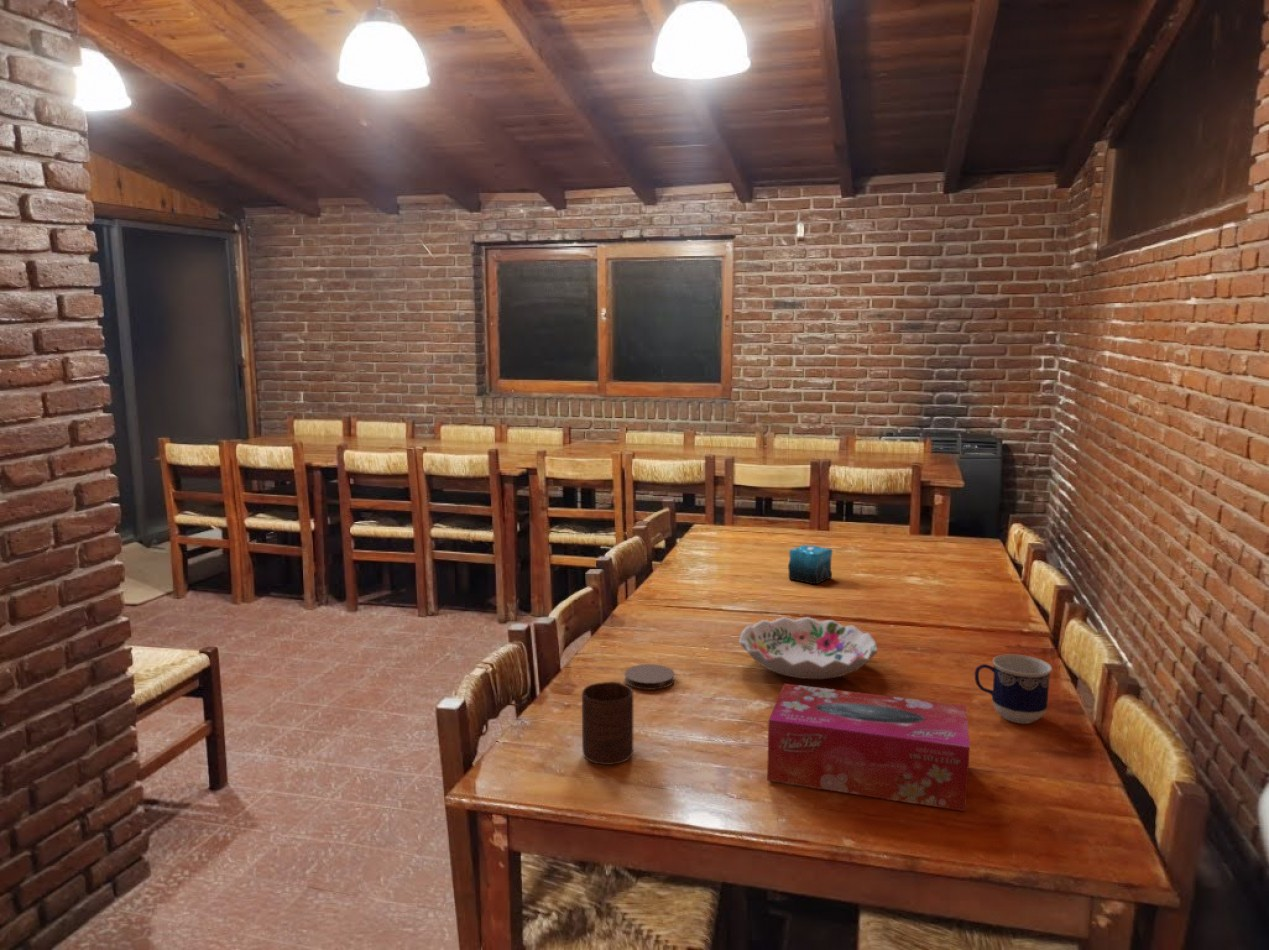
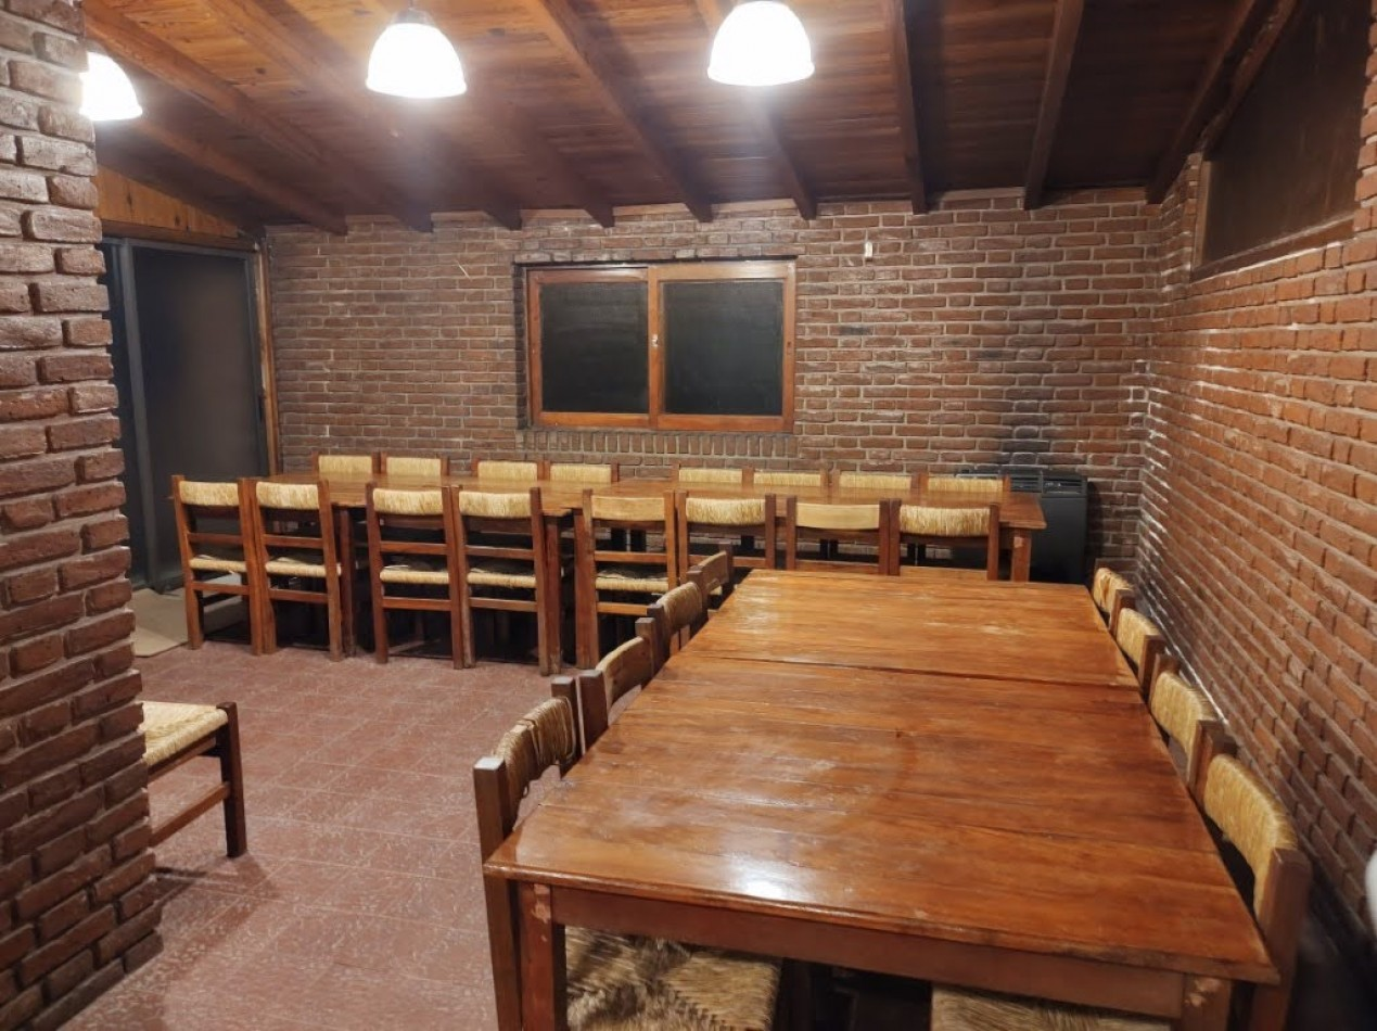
- candle (810, 557)
- coaster (649, 676)
- tissue box (867, 742)
- cup (607, 719)
- cup (1011, 689)
- decorative bowl (807, 652)
